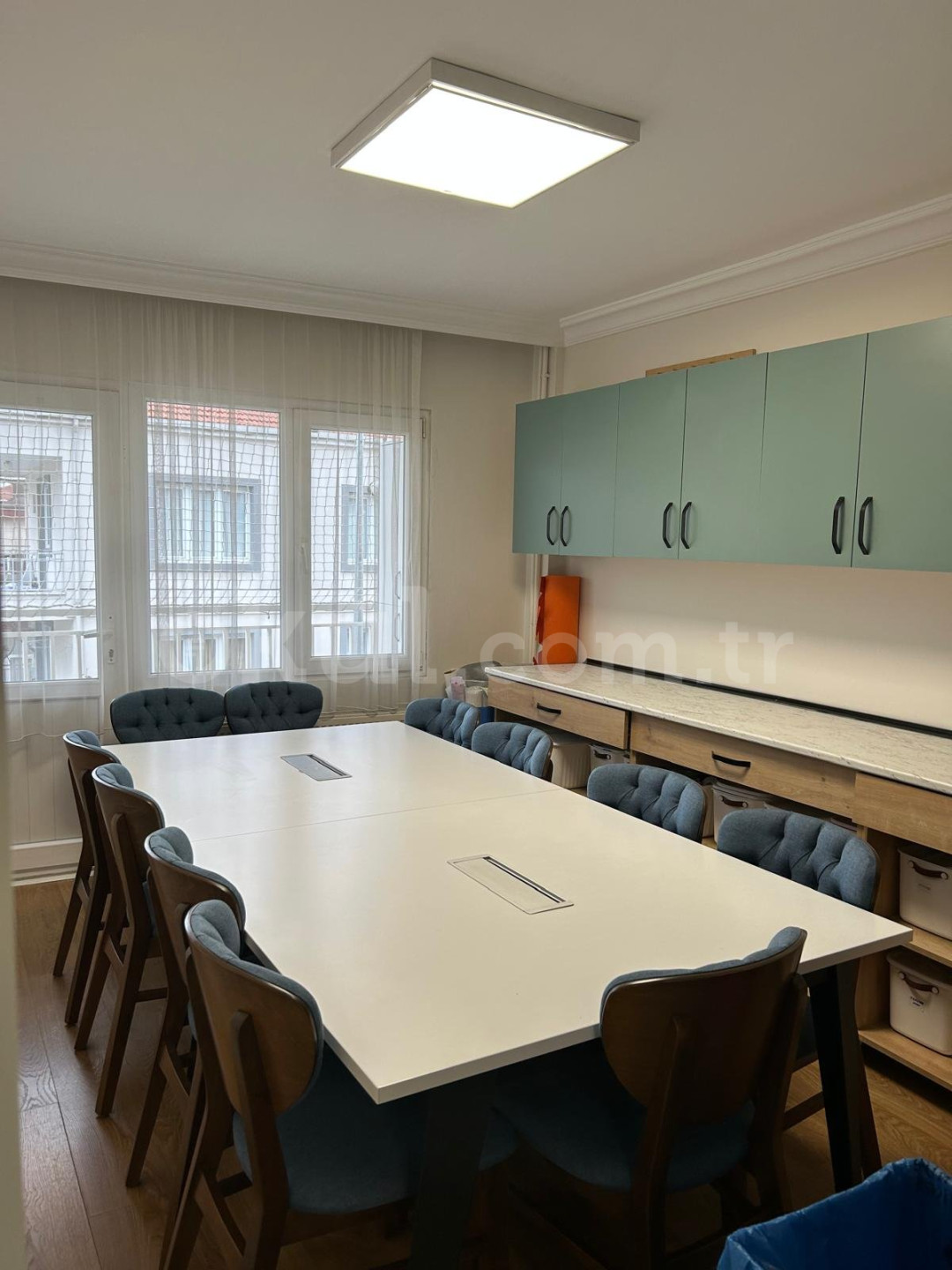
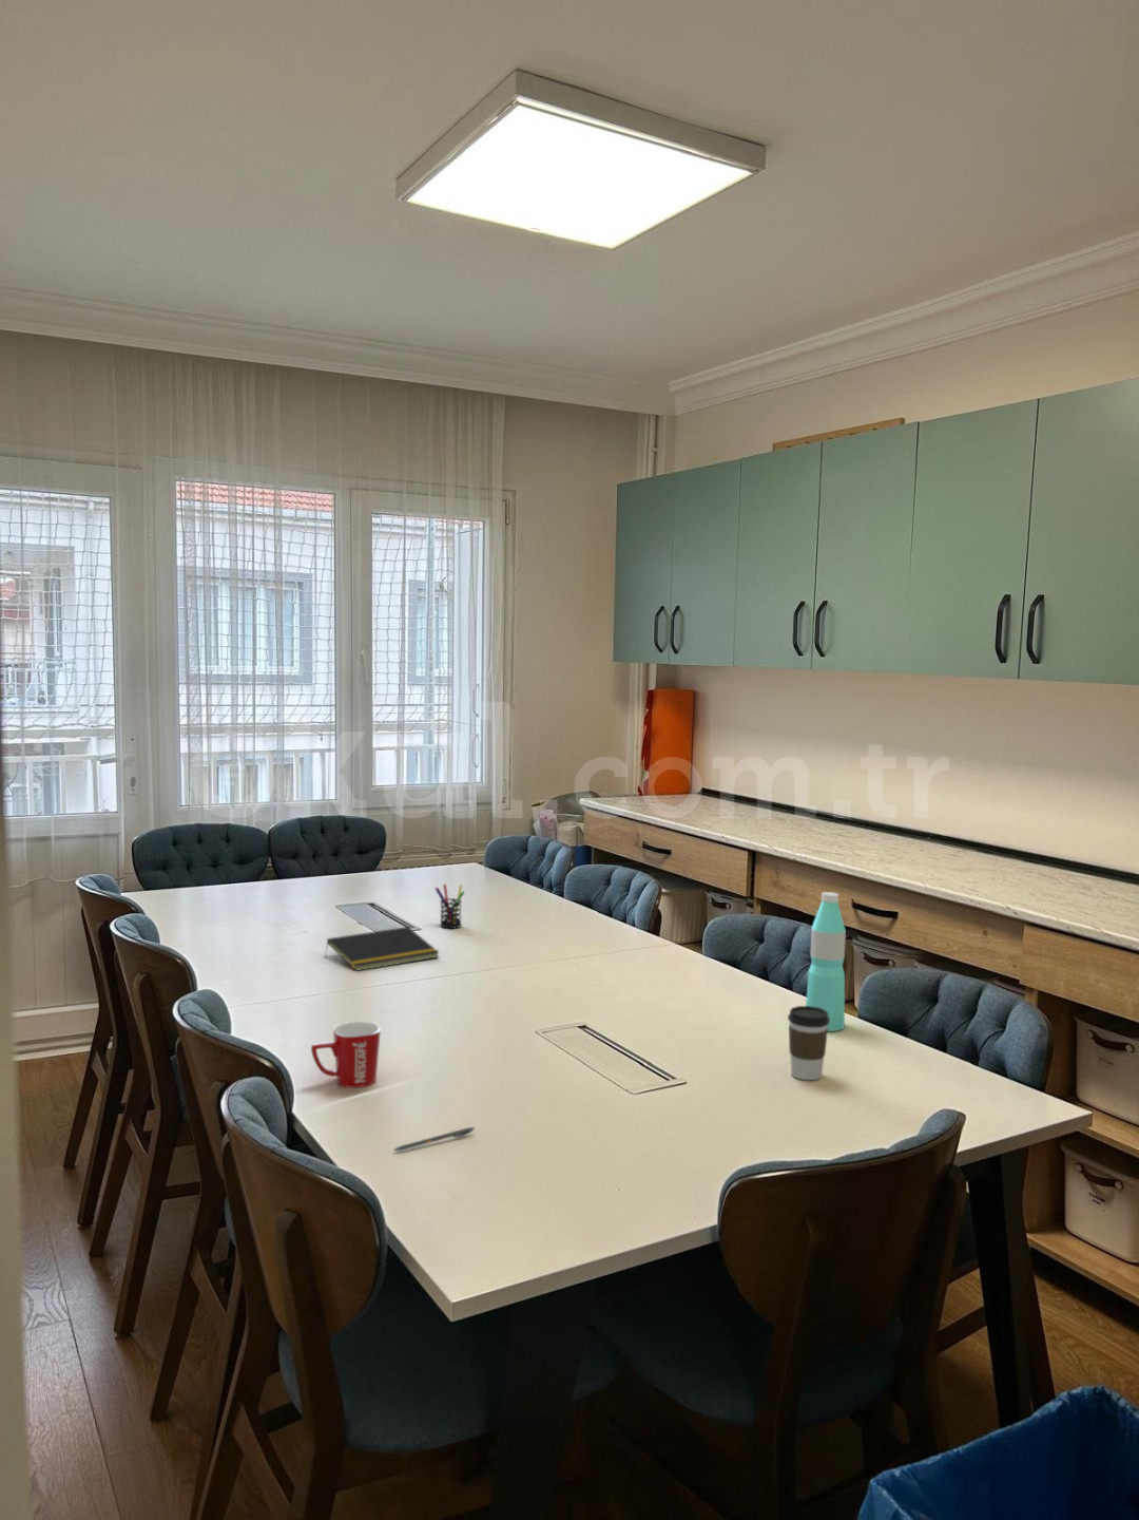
+ pen holder (451, 905)
+ notepad (383, 947)
+ water bottle (827, 960)
+ pen (434, 1138)
+ mug (345, 1057)
+ coffee cup (806, 1042)
